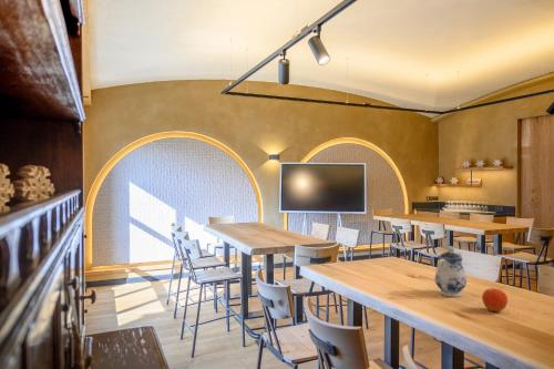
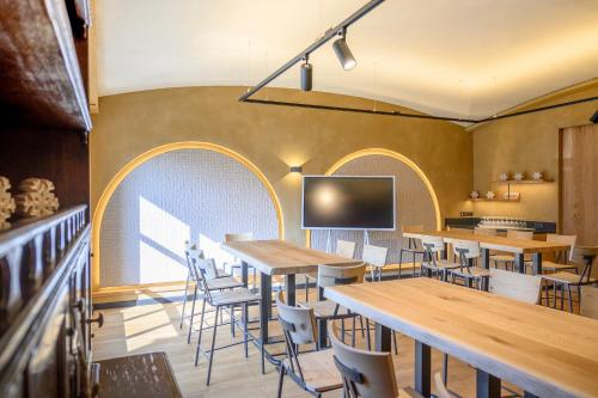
- fruit (494, 299)
- teapot (450, 269)
